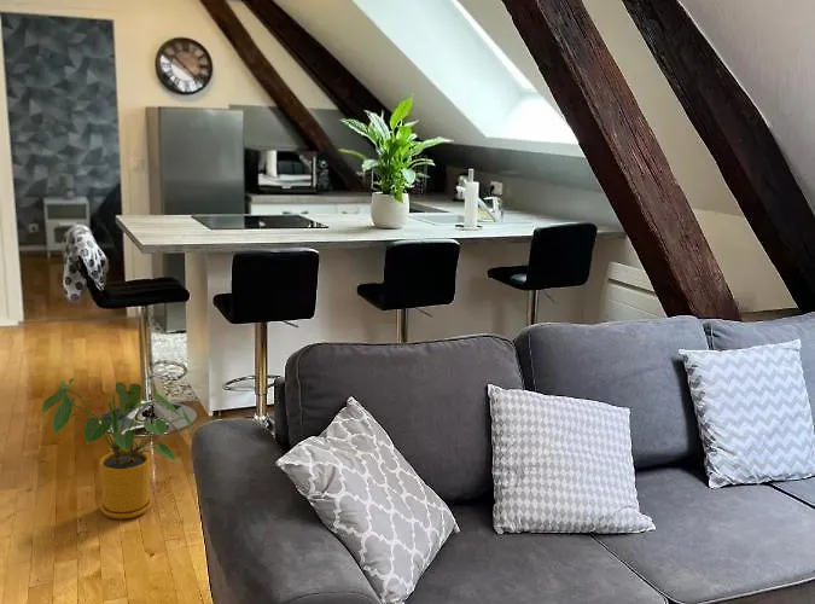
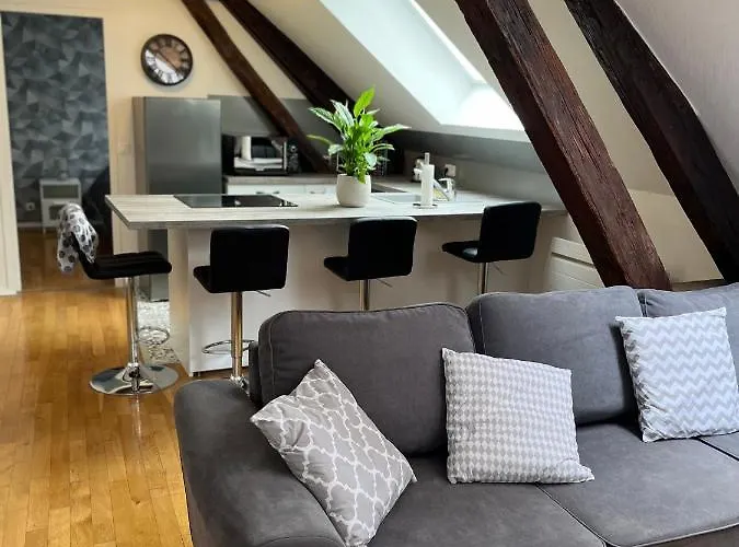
- house plant (118, 448)
